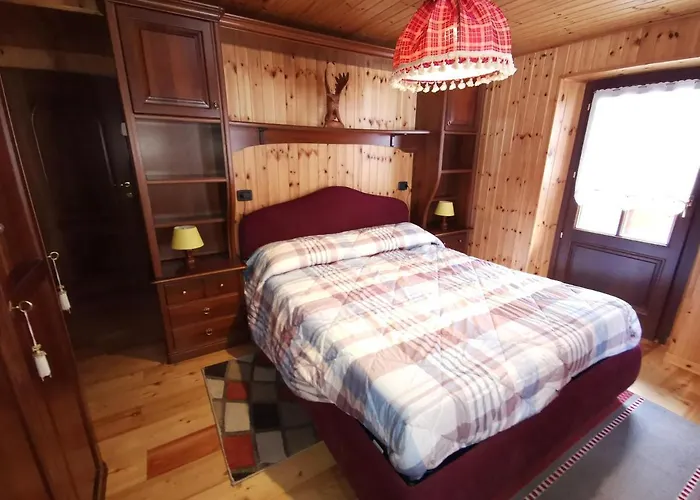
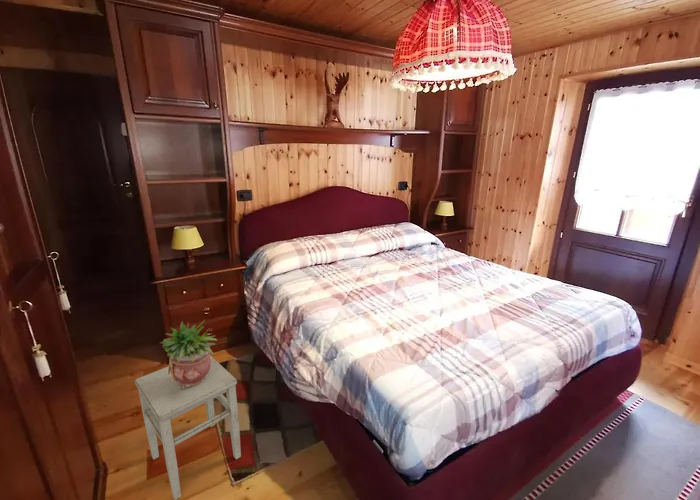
+ potted plant (191, 351)
+ stool (194, 427)
